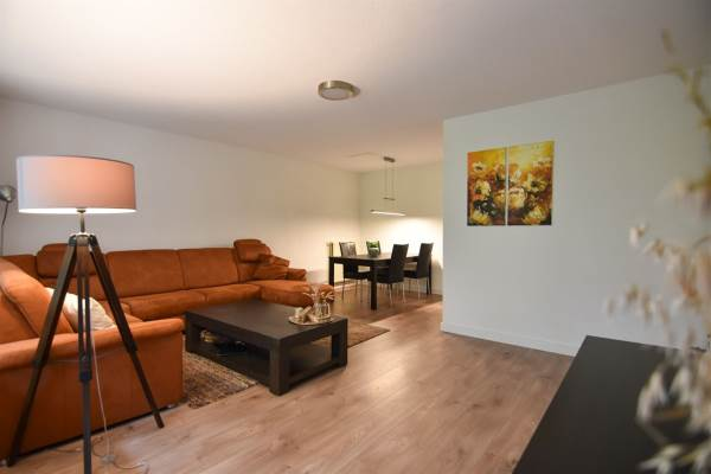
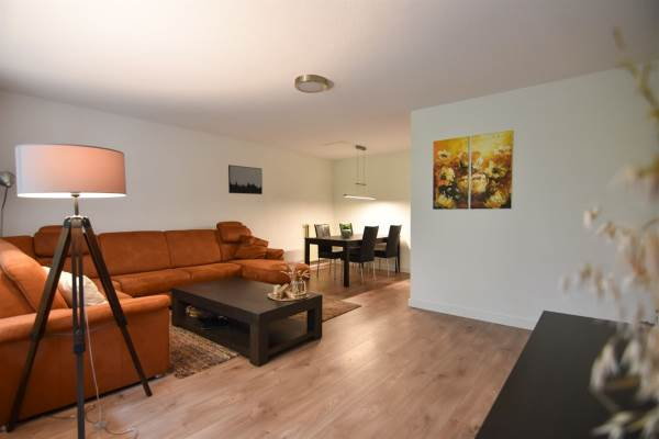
+ wall art (246, 180)
